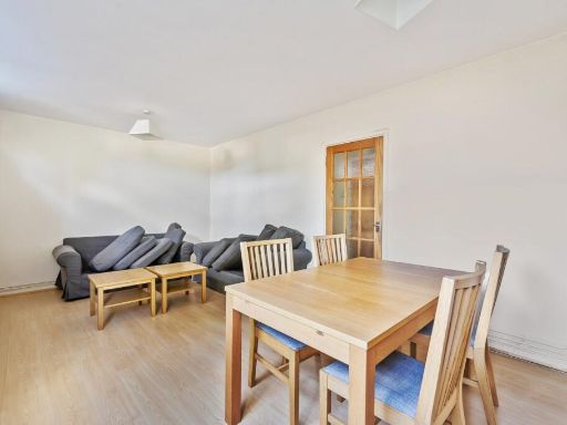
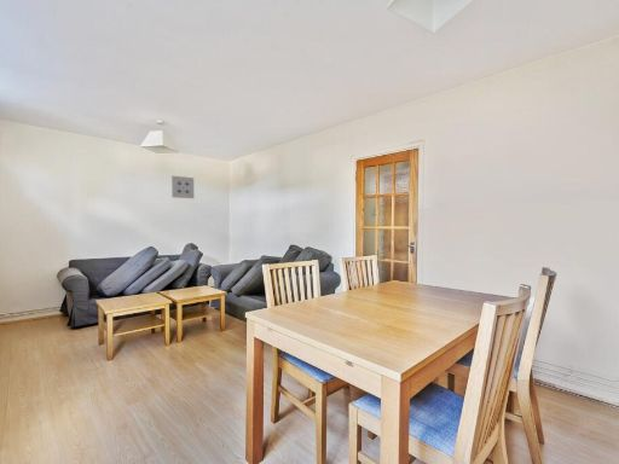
+ wall art (183, 187)
